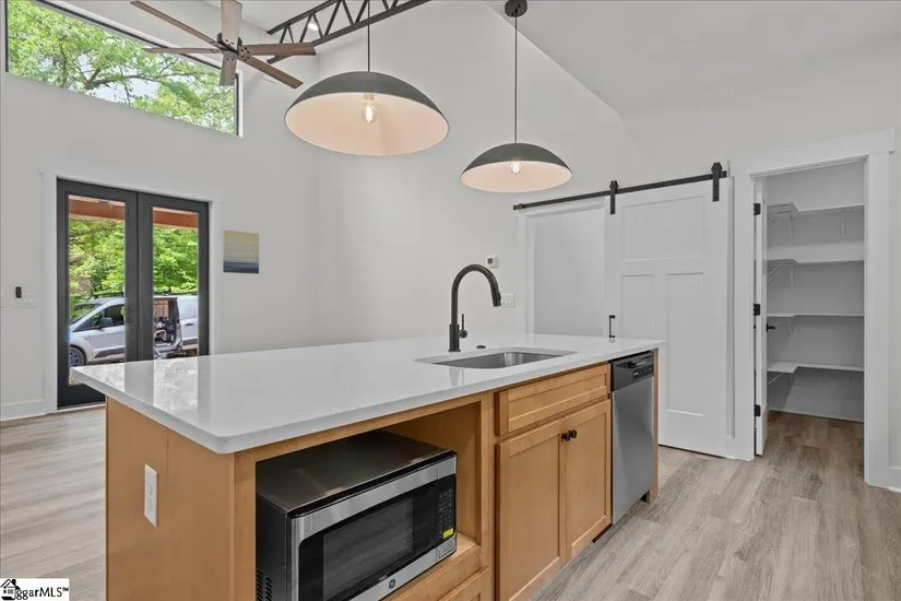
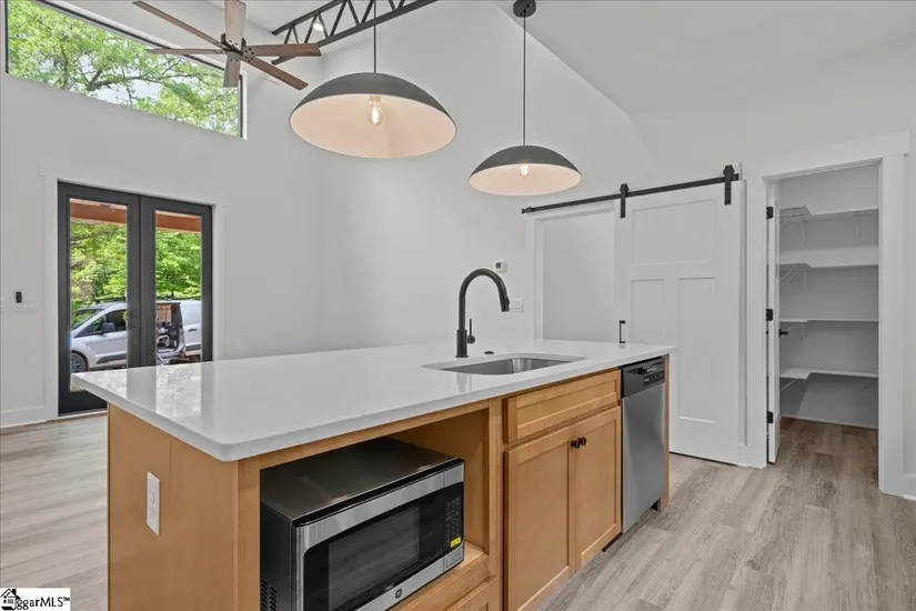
- wall art (241, 252)
